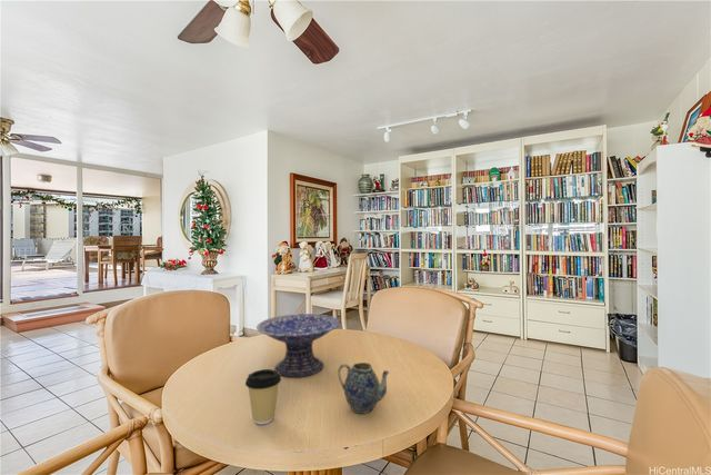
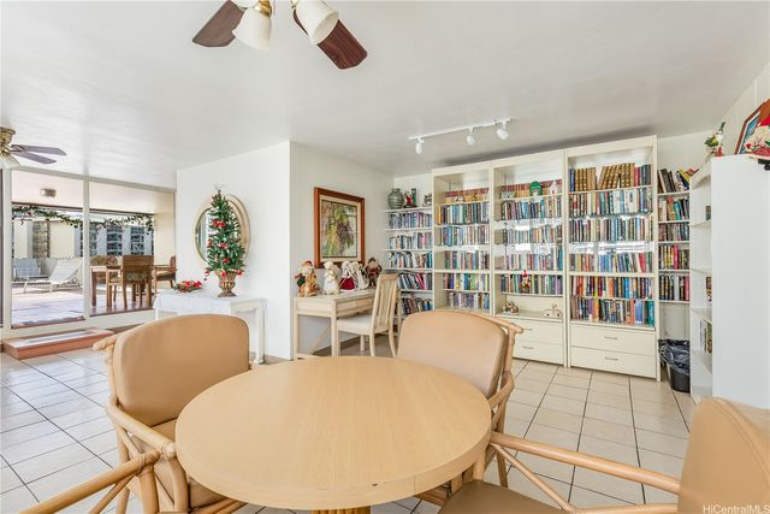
- coffee cup (263, 396)
- decorative bowl (299, 345)
- teapot (363, 385)
